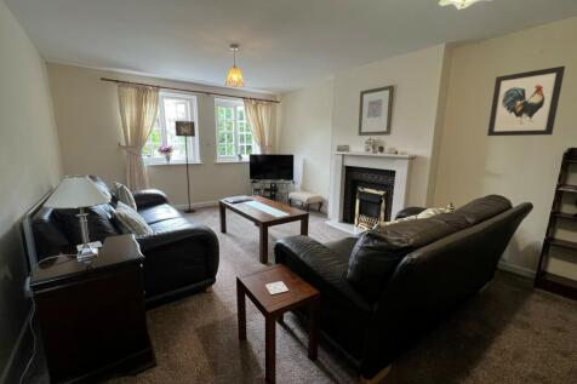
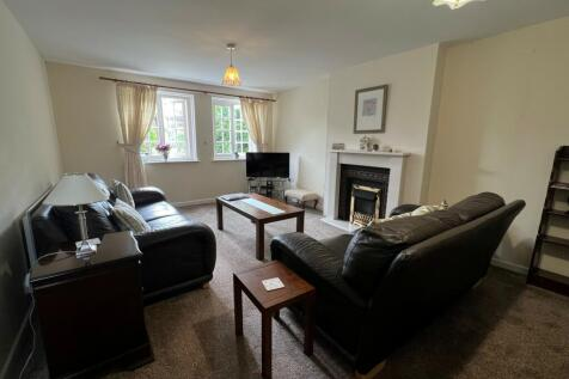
- floor lamp (187, 167)
- wall art (522, 104)
